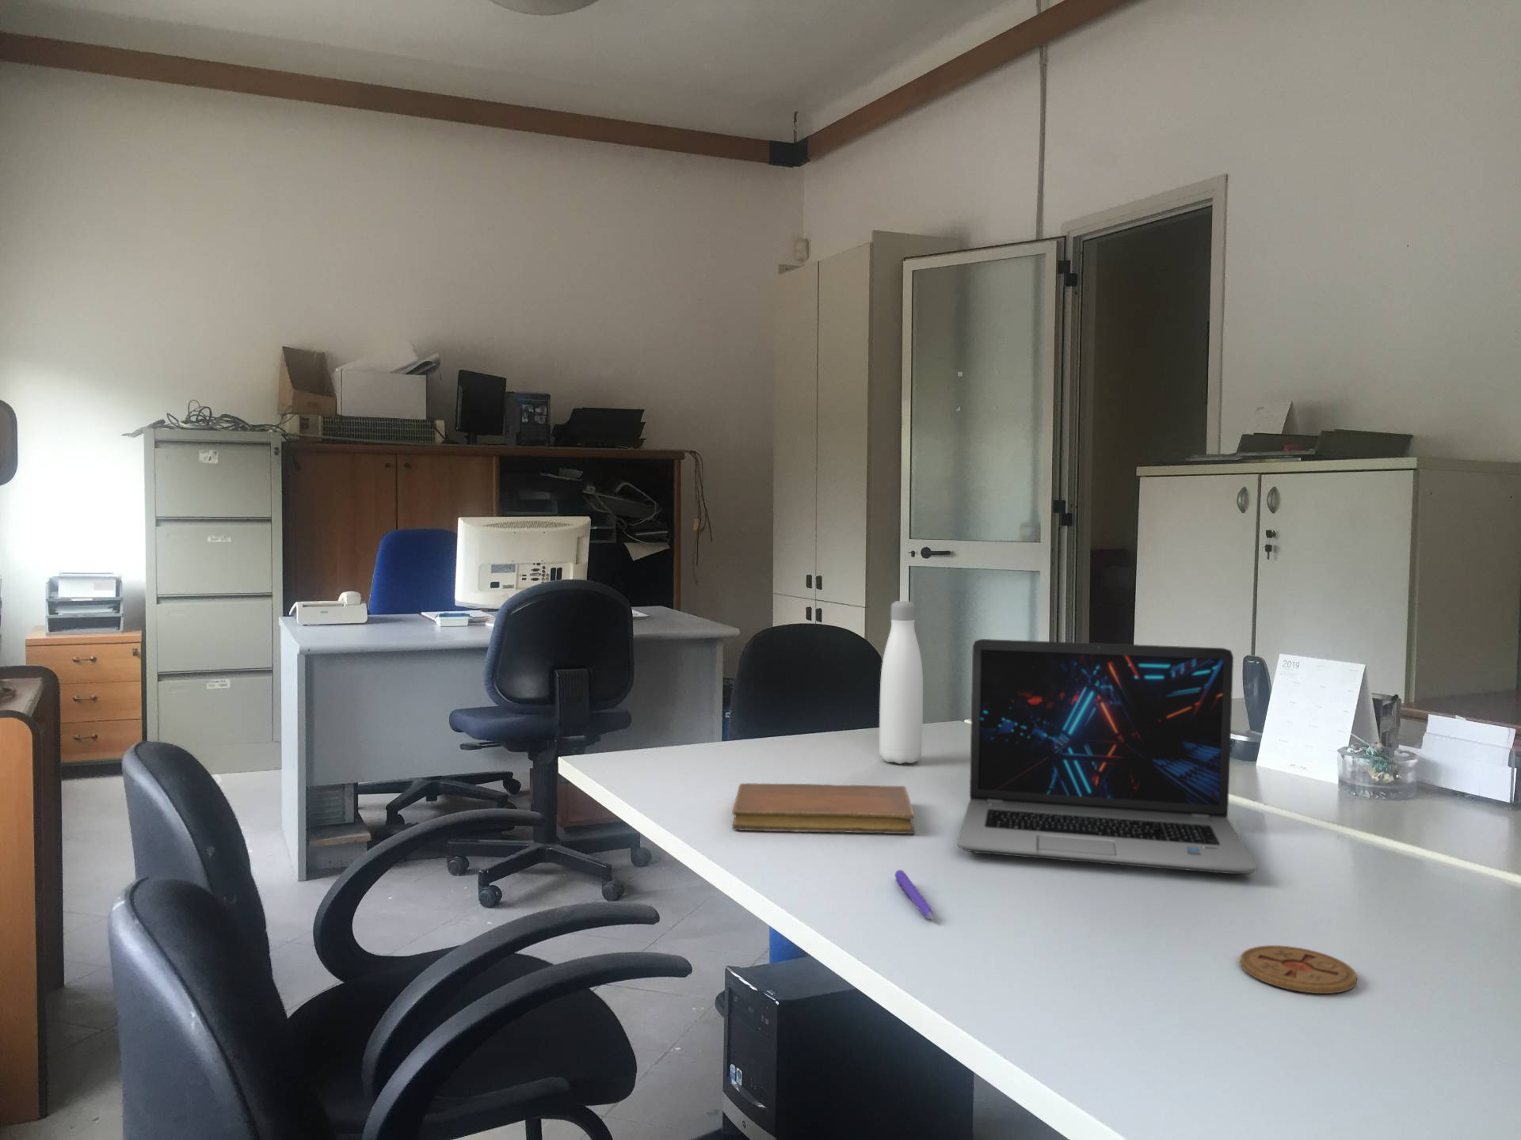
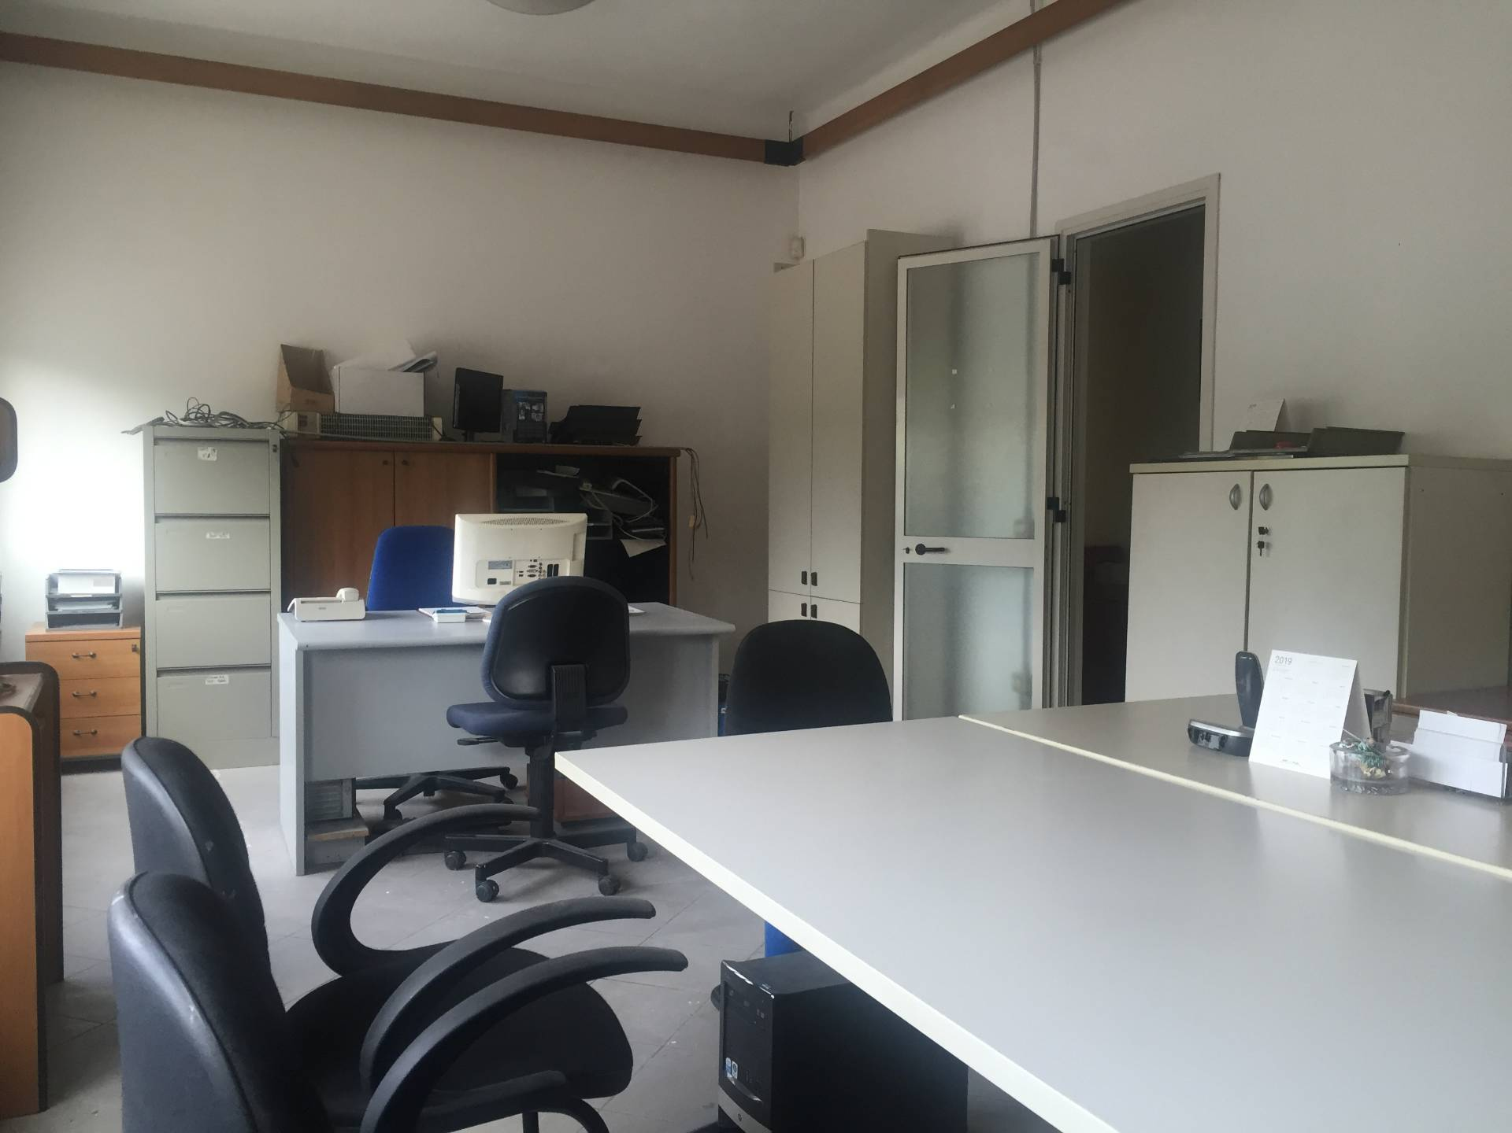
- water bottle (902, 681)
- coaster (1297, 969)
- laptop (1101, 748)
- notebook (823, 806)
- pen (914, 893)
